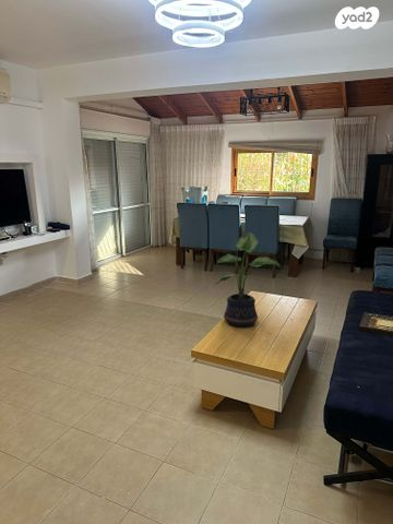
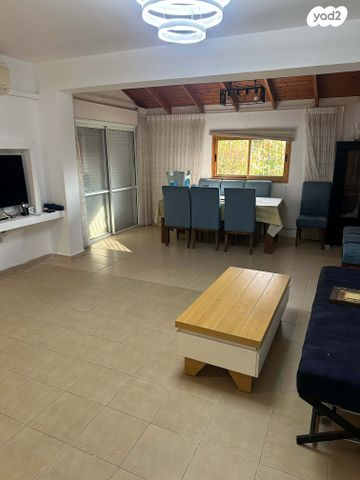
- potted plant (245, 279)
